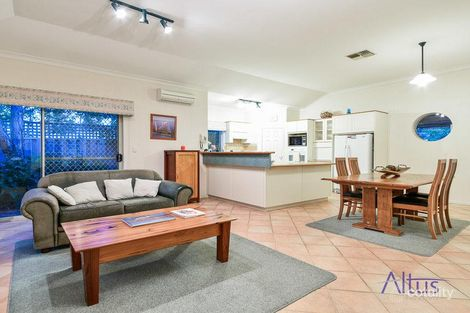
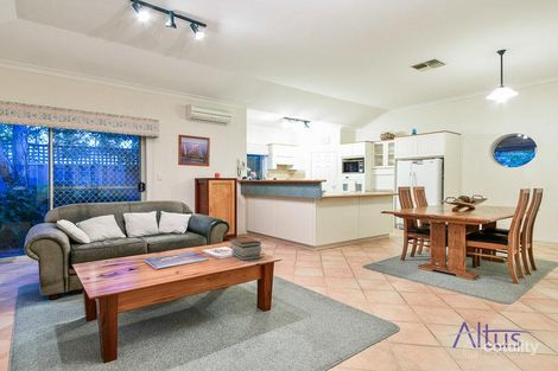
+ book stack (245, 248)
